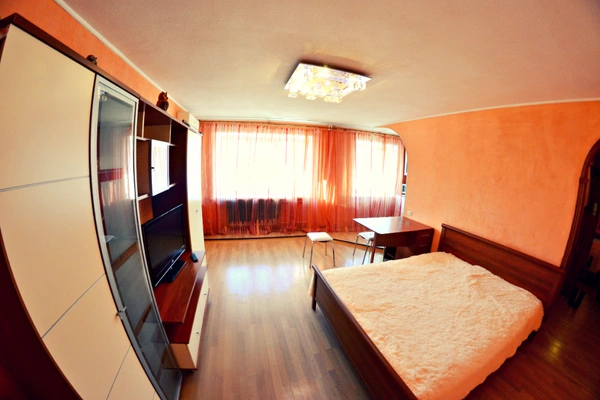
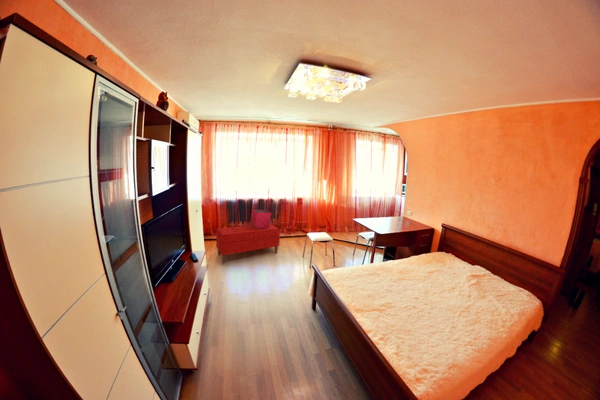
+ storage bin (260, 219)
+ bench (248, 241)
